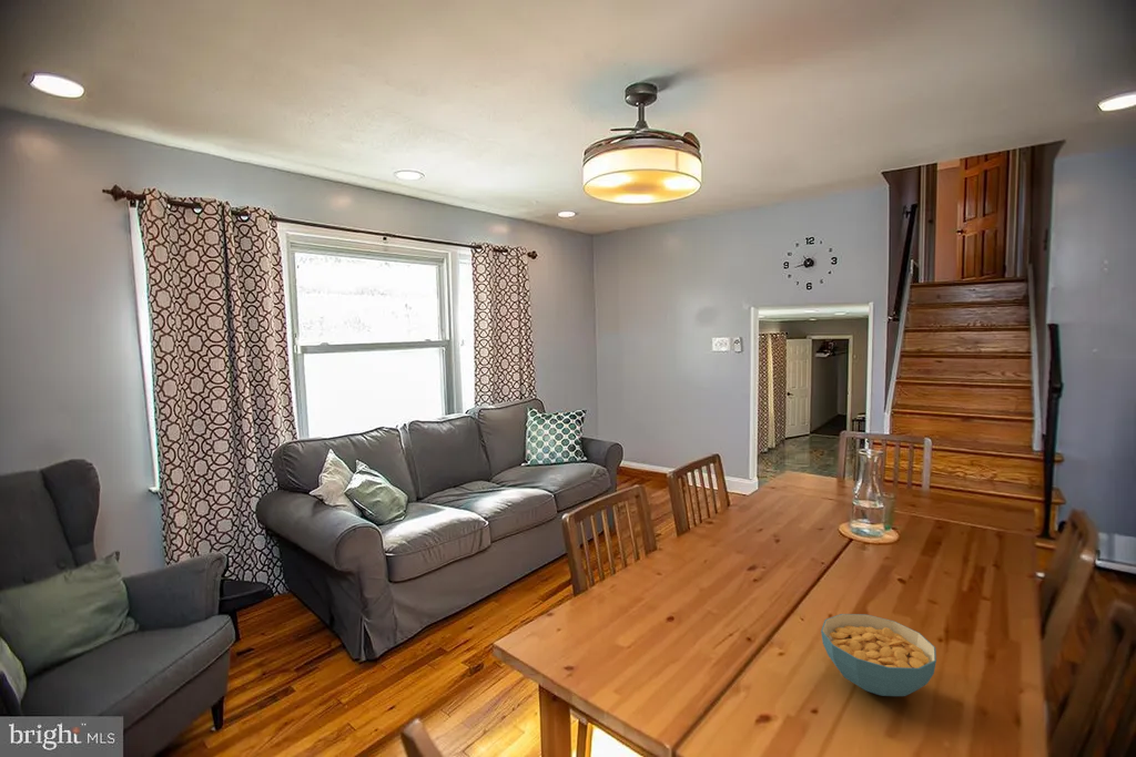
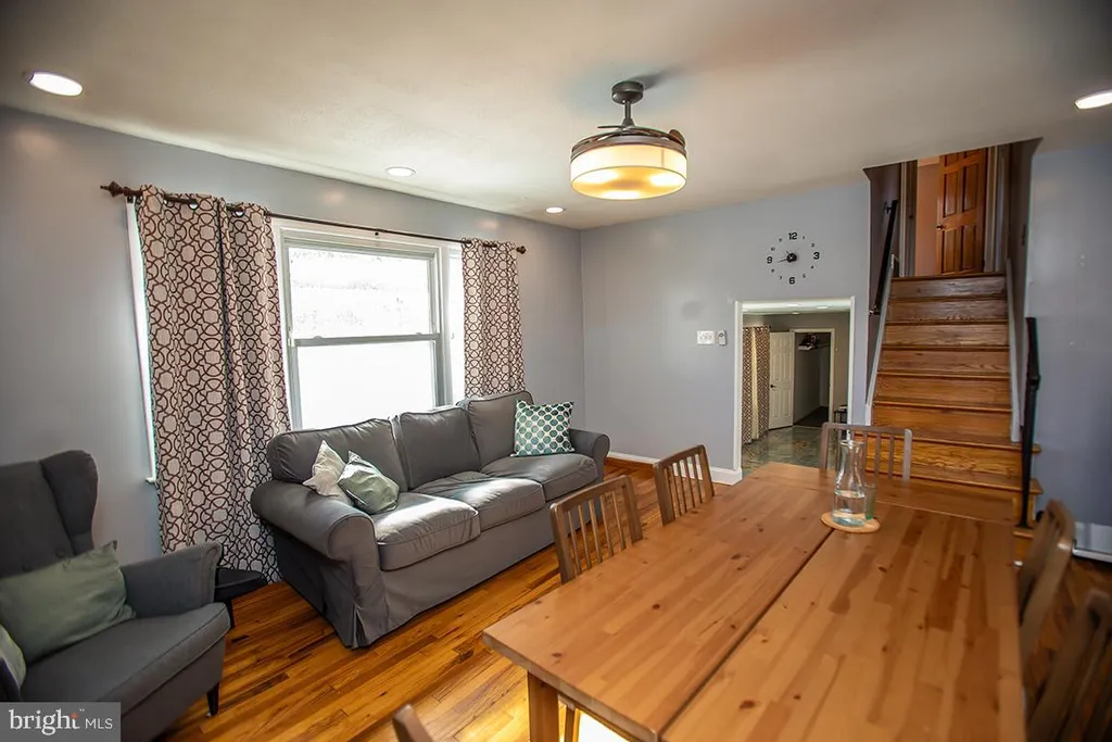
- cereal bowl (875, 662)
